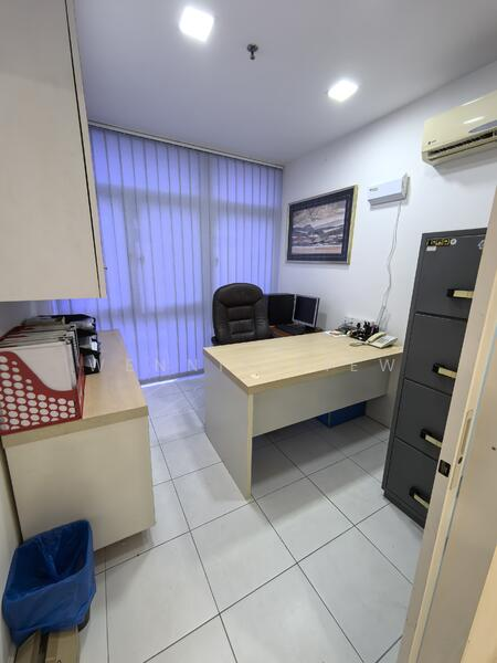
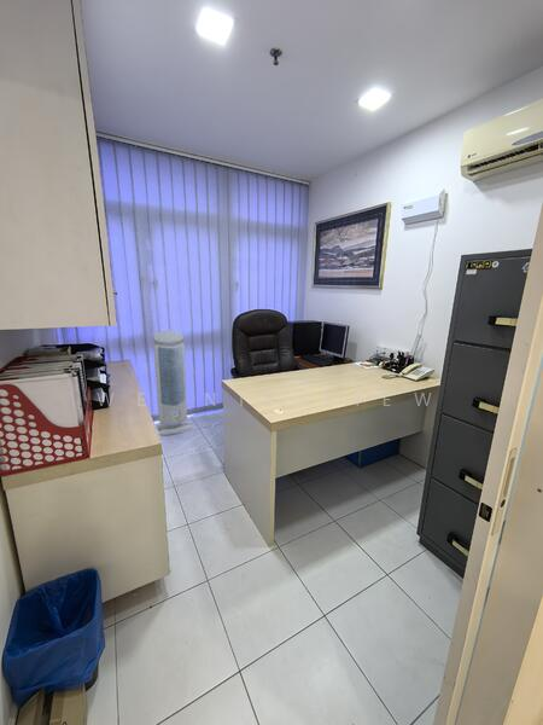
+ air purifier (170, 382)
